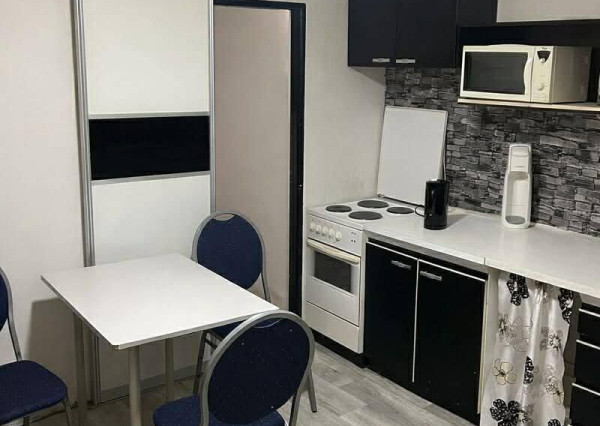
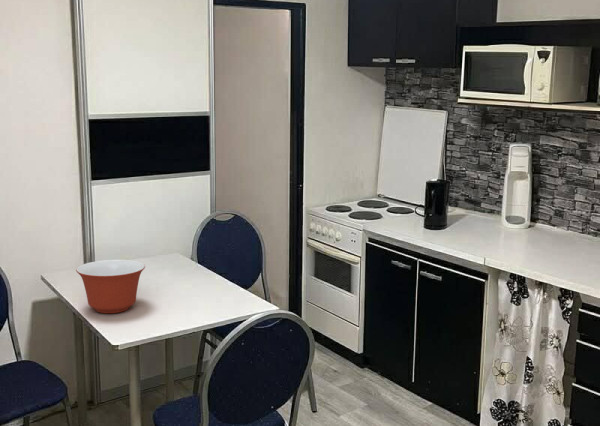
+ mixing bowl (111, 287)
